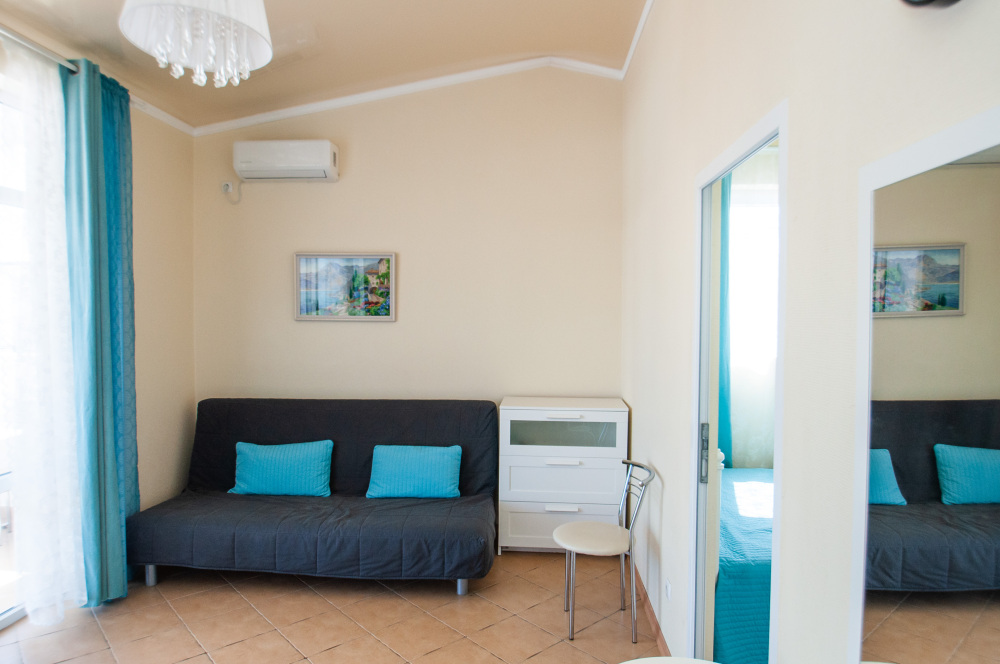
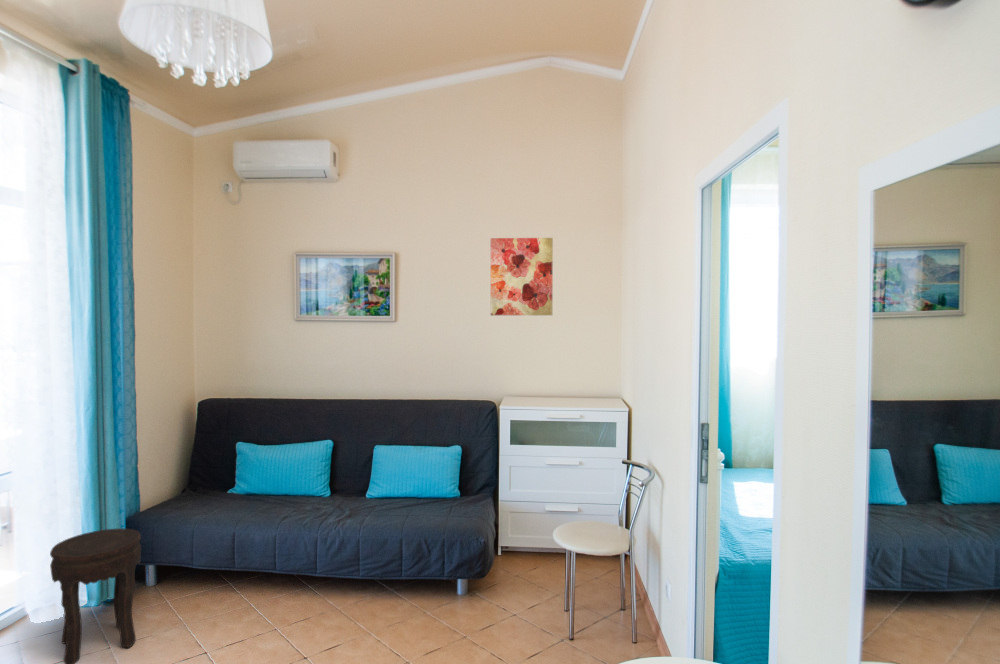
+ side table (96, 582)
+ wall art (521, 276)
